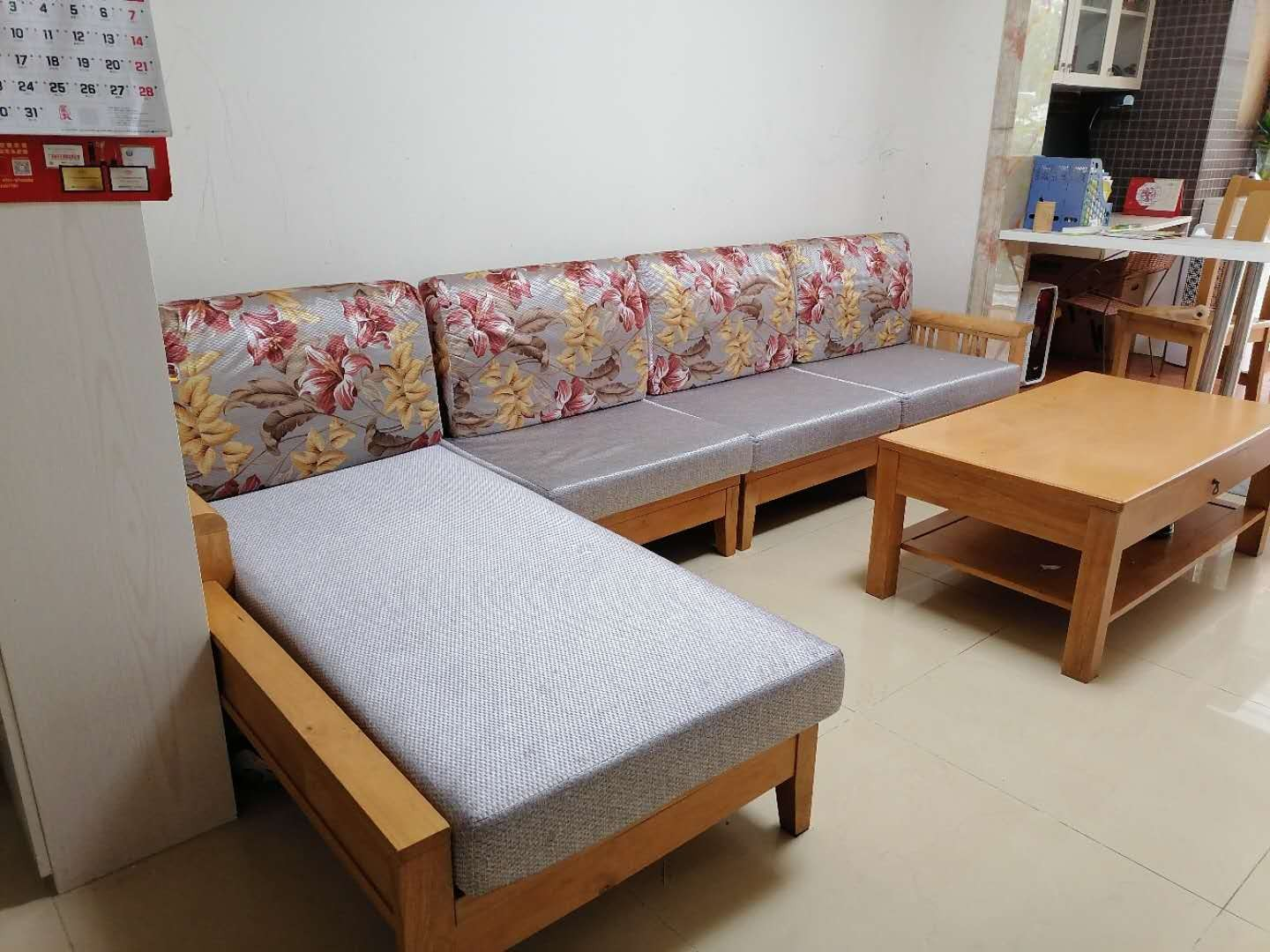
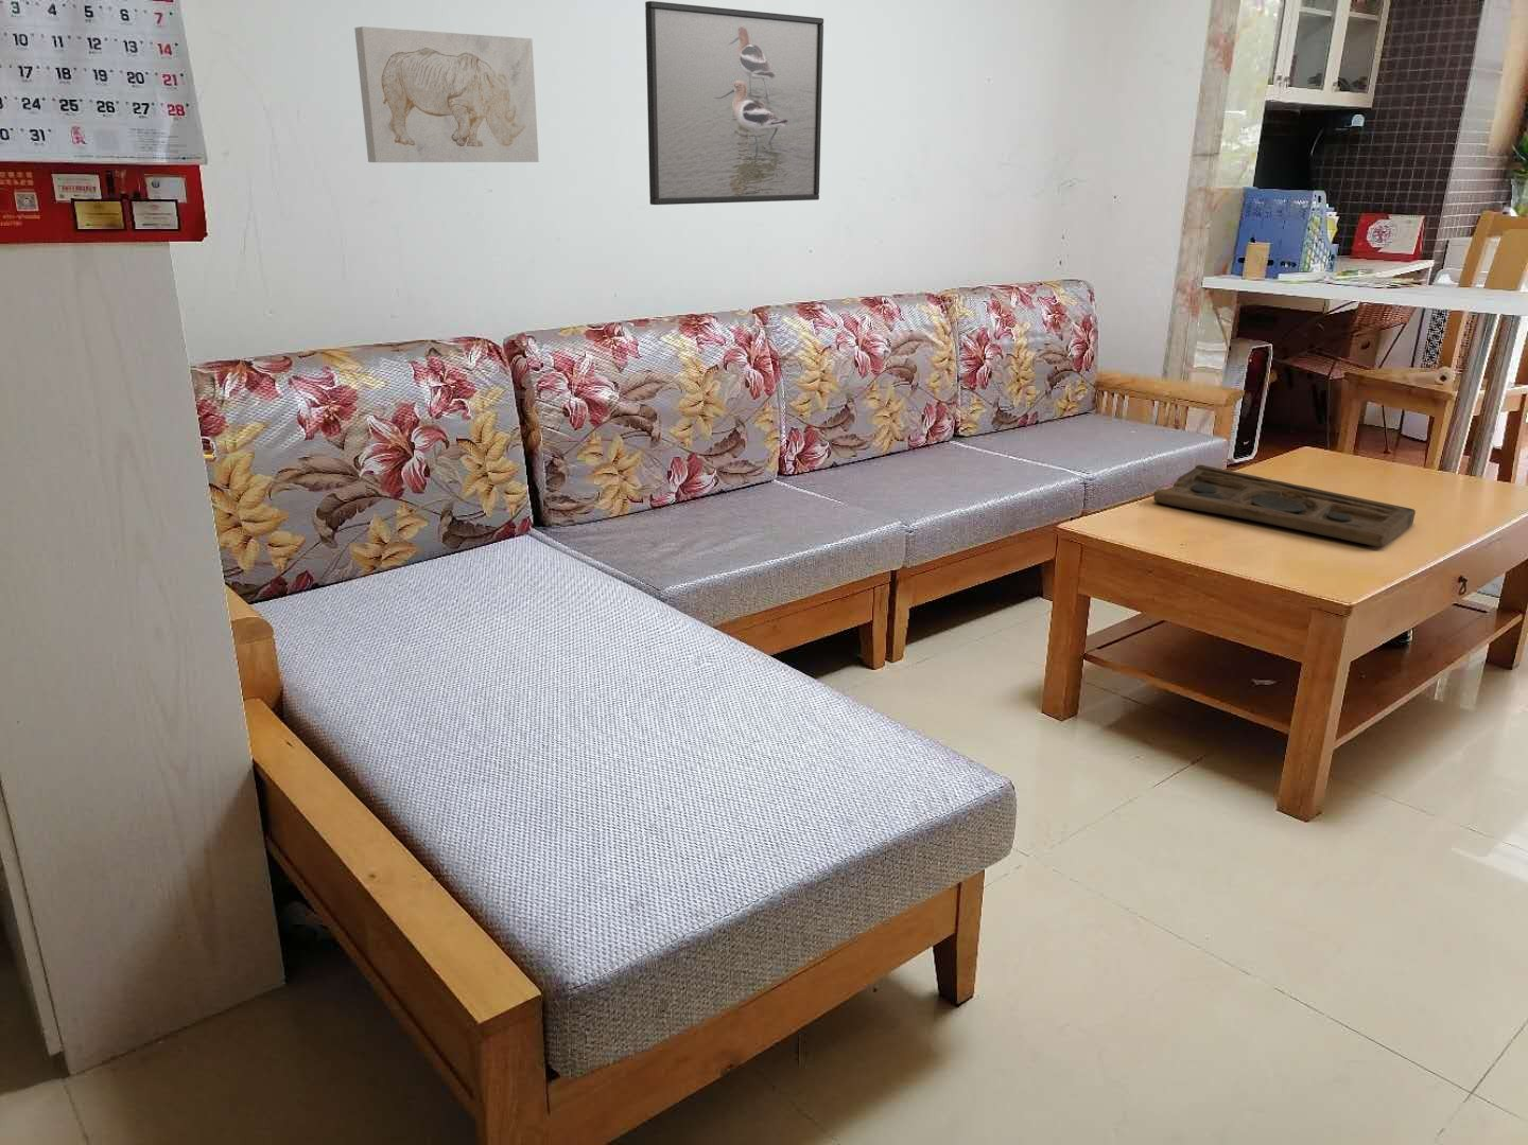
+ decorative tray (1281, 504)
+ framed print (739, 108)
+ wall art (452, 99)
